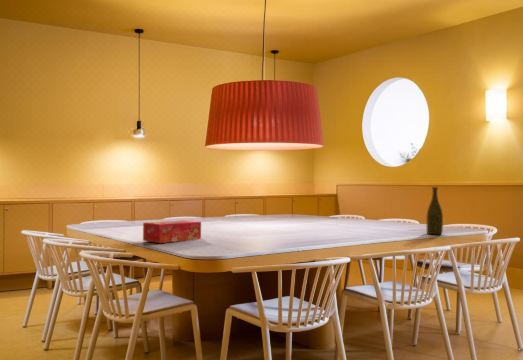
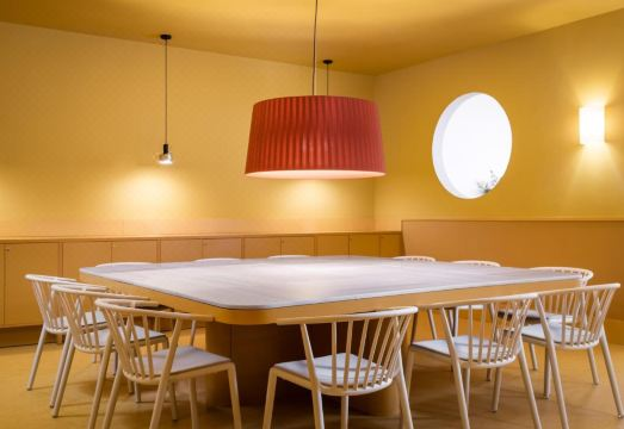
- bottle (434, 210)
- tissue box (172, 231)
